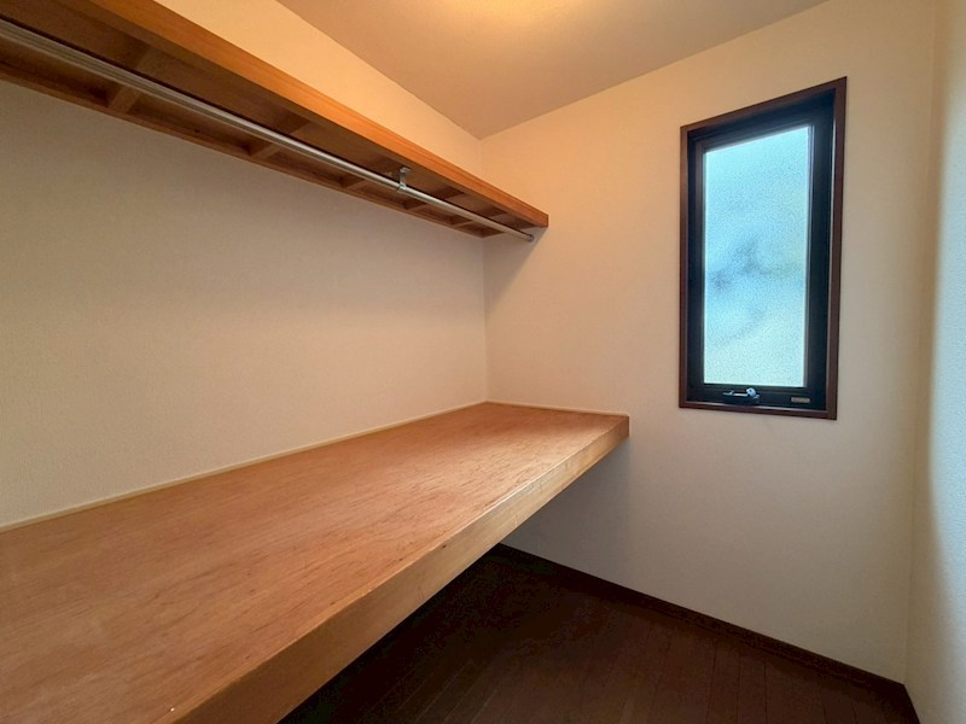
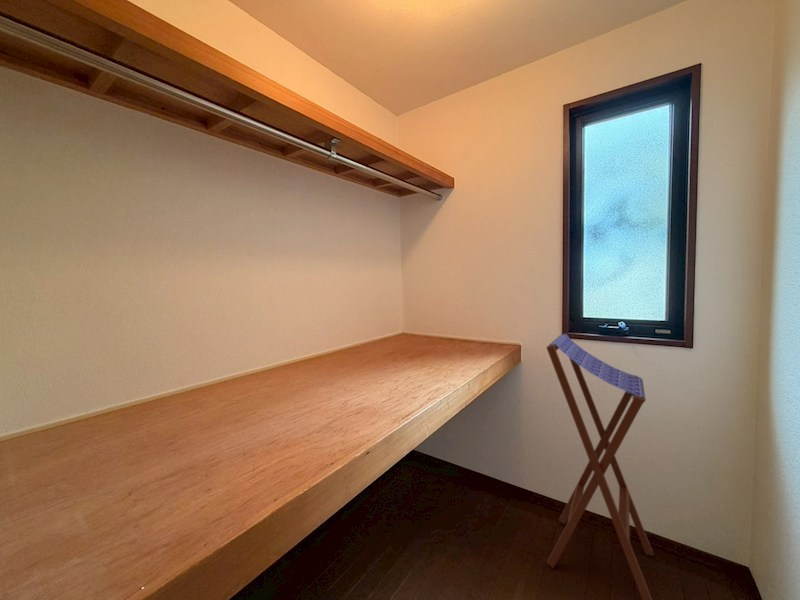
+ stool (601, 453)
